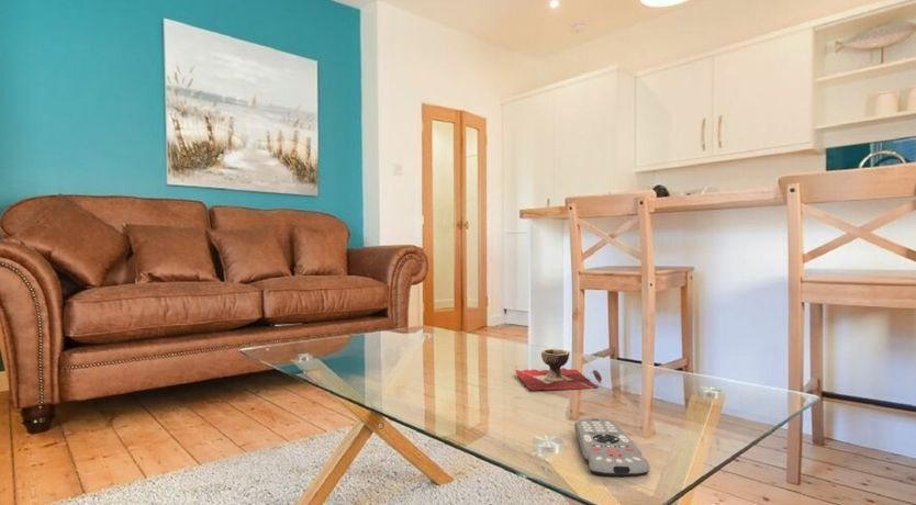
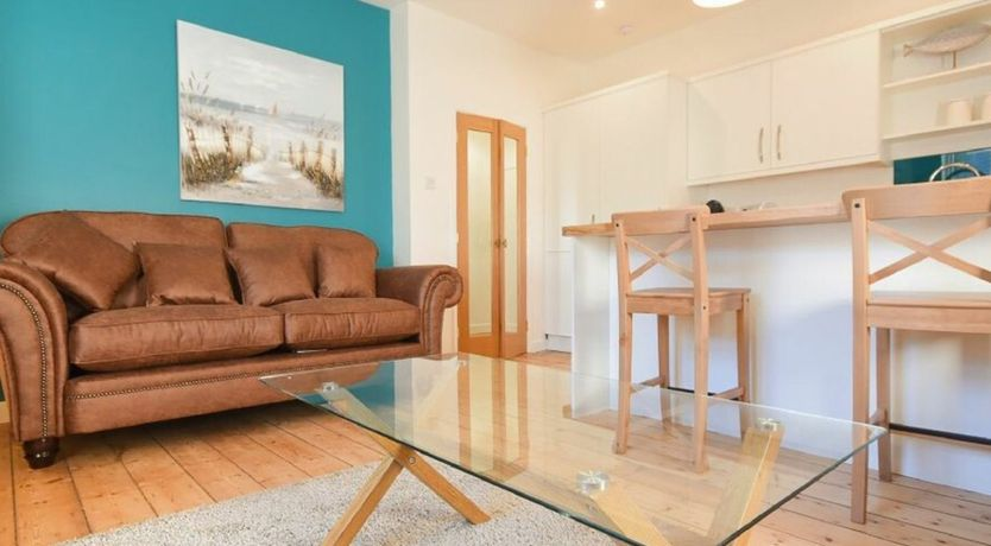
- remote control (605, 444)
- decorative bowl (555, 366)
